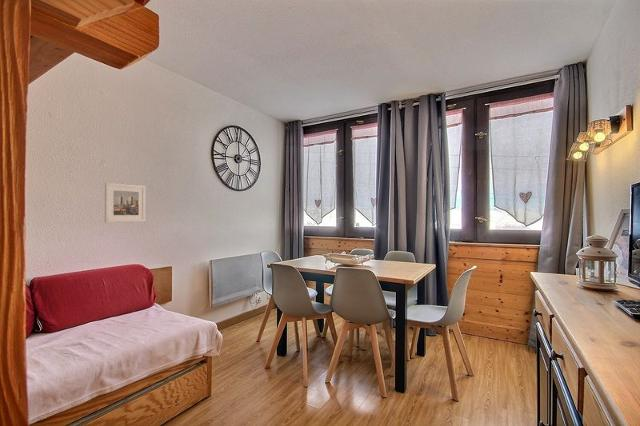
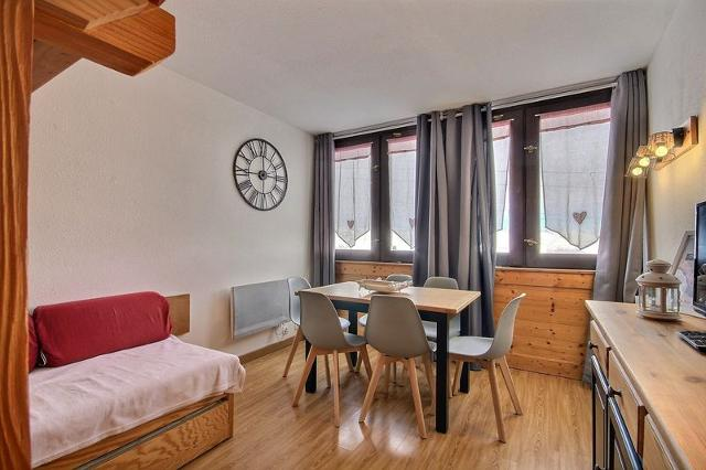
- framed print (126, 203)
